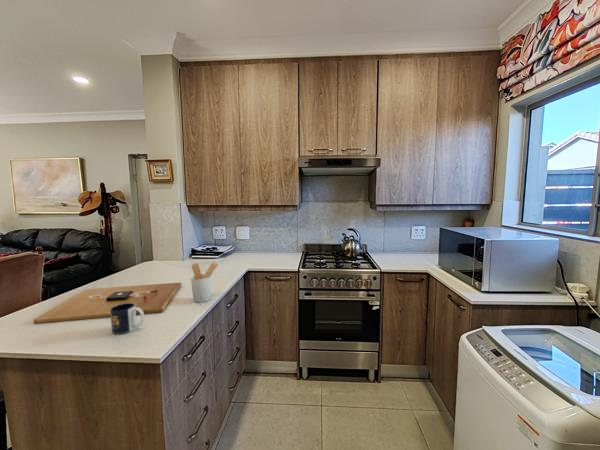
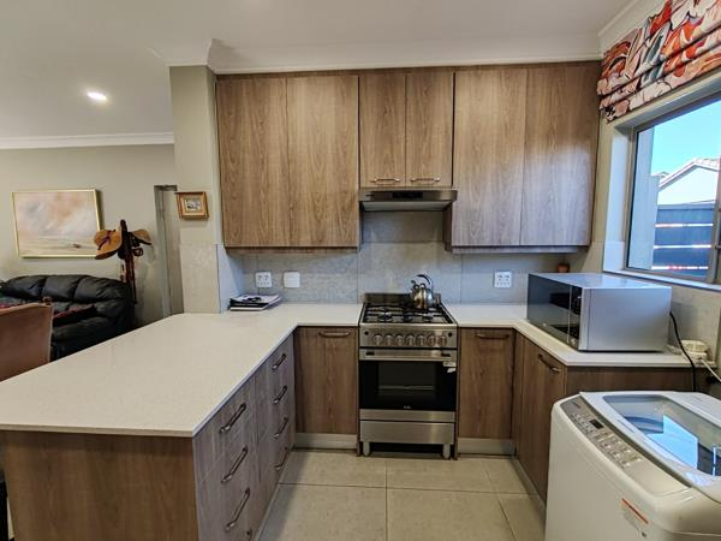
- mug (128, 317)
- cutting board (120, 297)
- utensil holder (205, 281)
